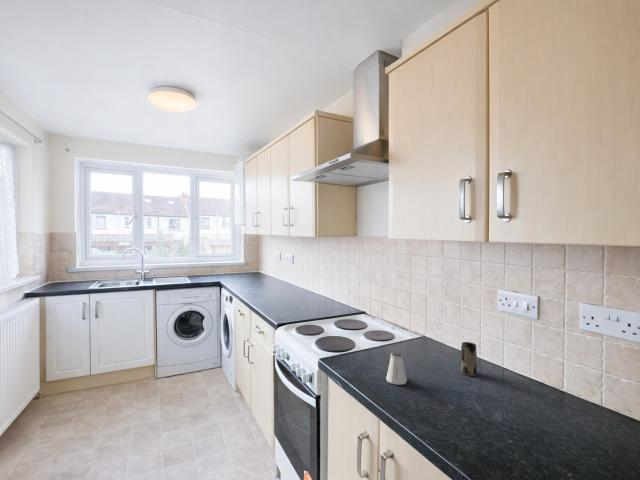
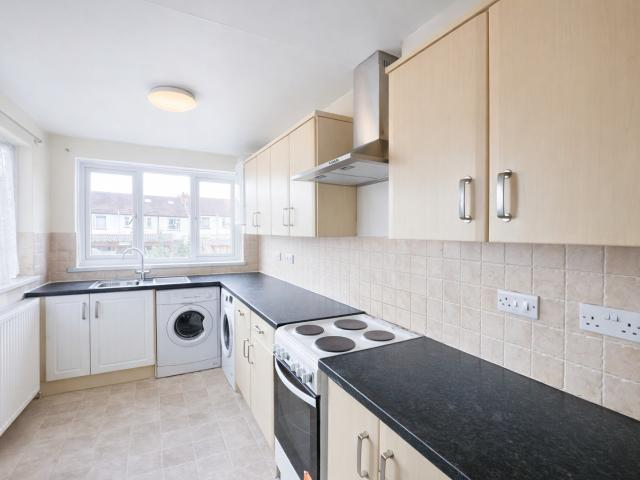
- saltshaker (396, 366)
- mug (467, 357)
